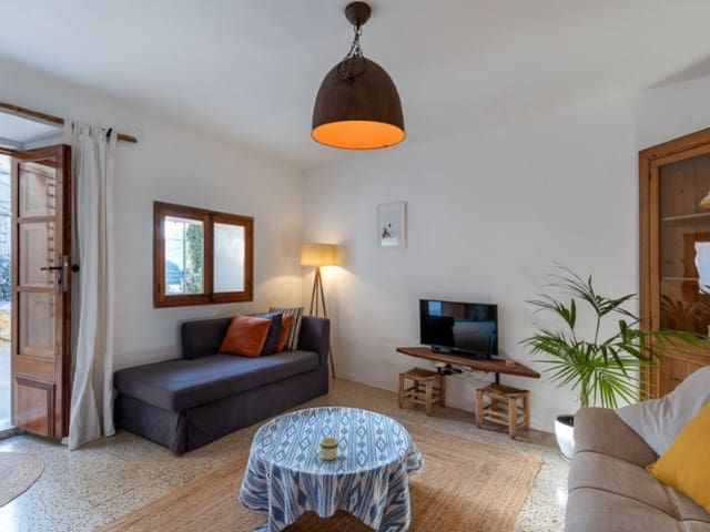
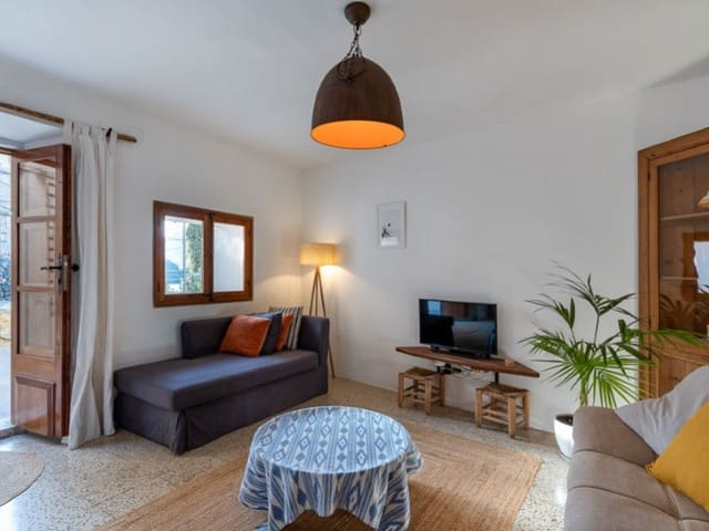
- mug (325, 449)
